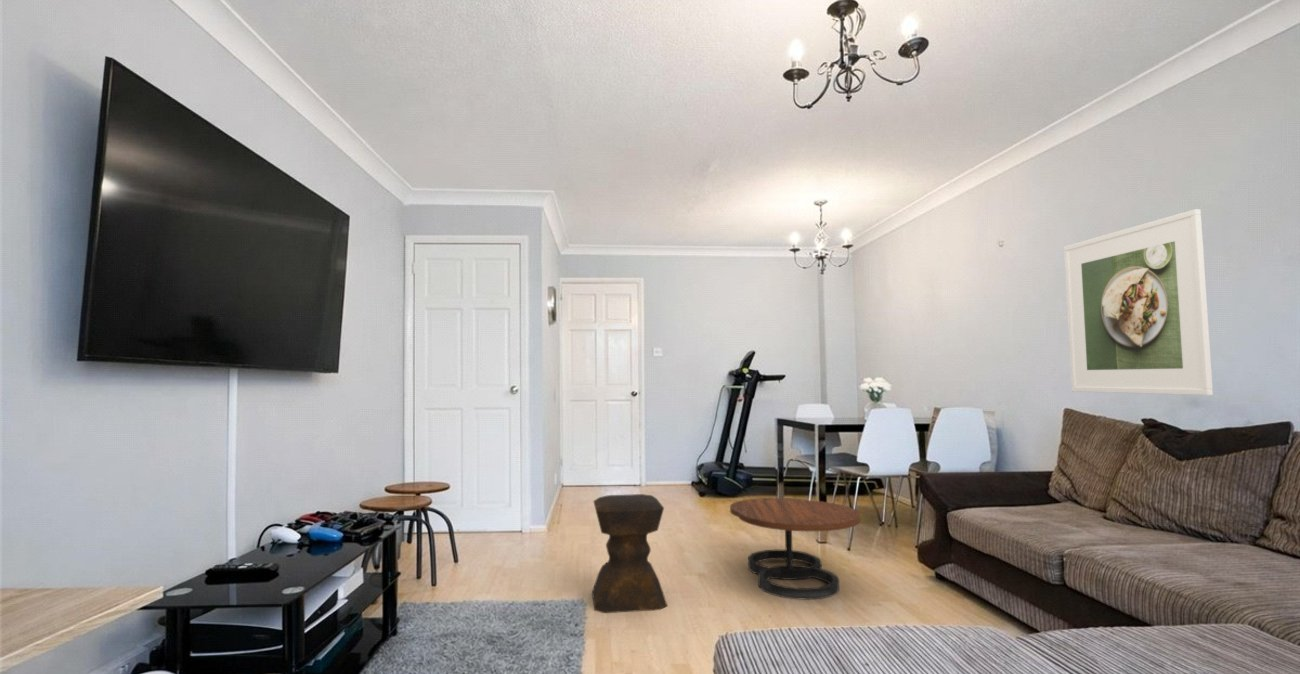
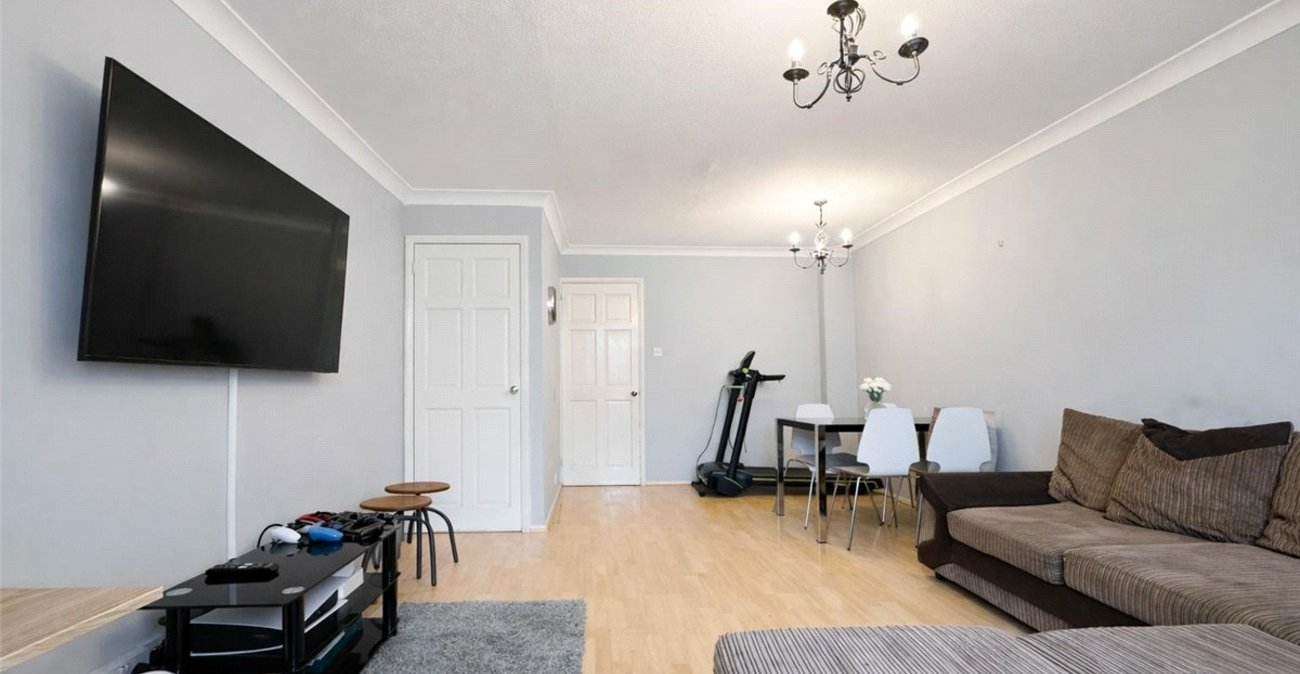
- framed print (1128, 311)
- coffee table (789, 540)
- stool (628, 549)
